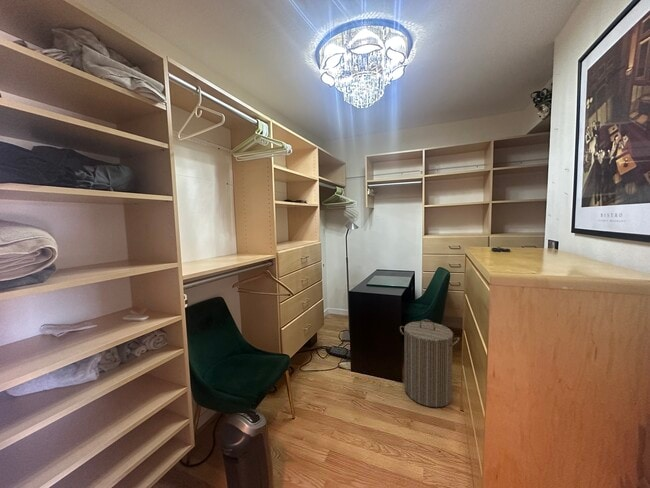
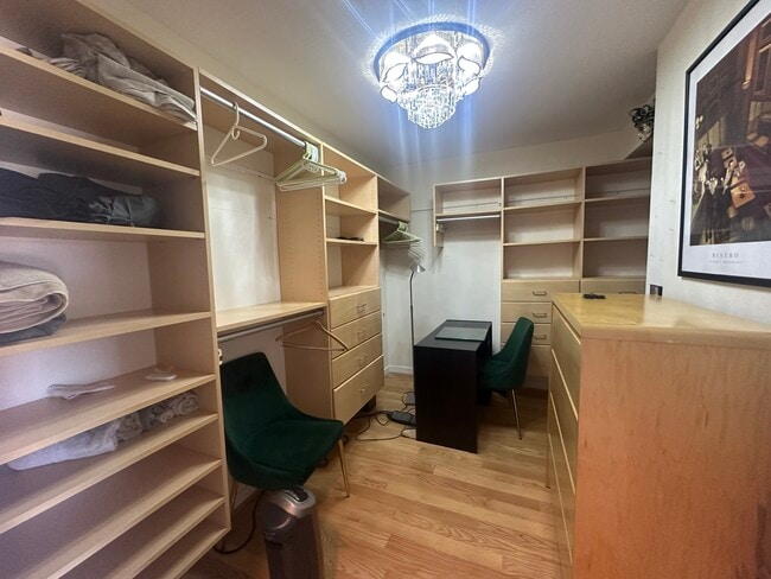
- laundry hamper (427, 356)
